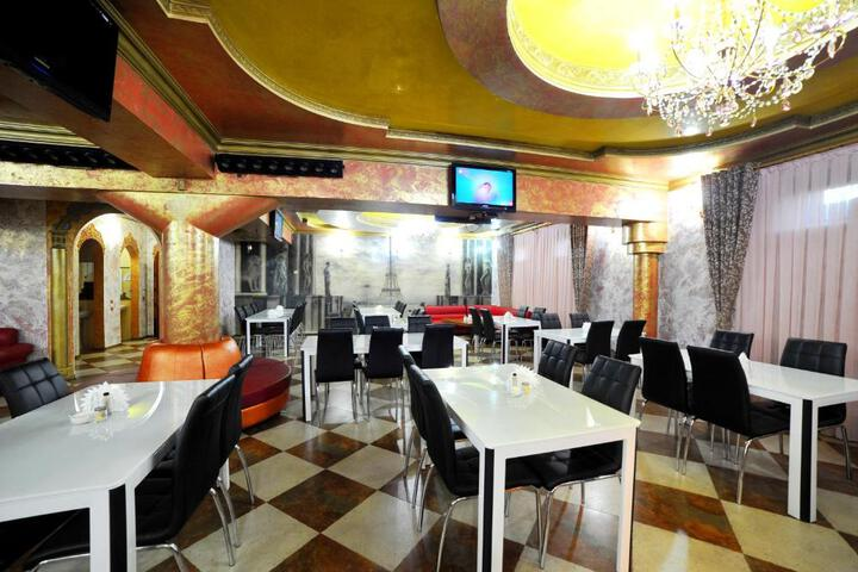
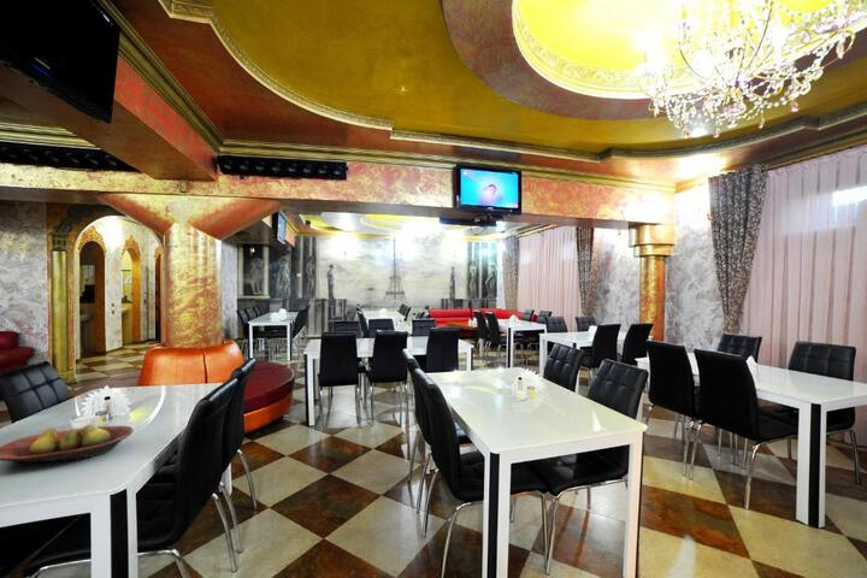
+ fruit bowl (67, 441)
